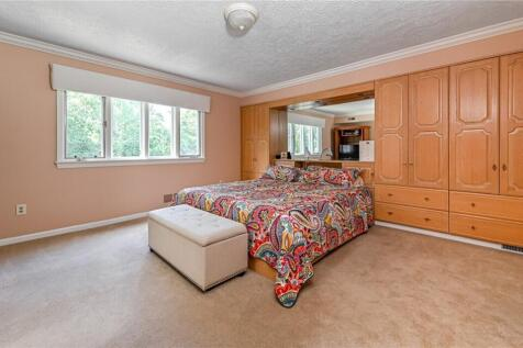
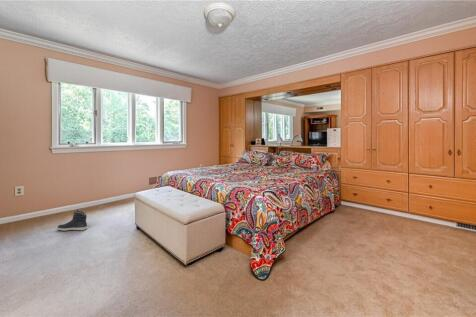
+ sneaker (72, 219)
